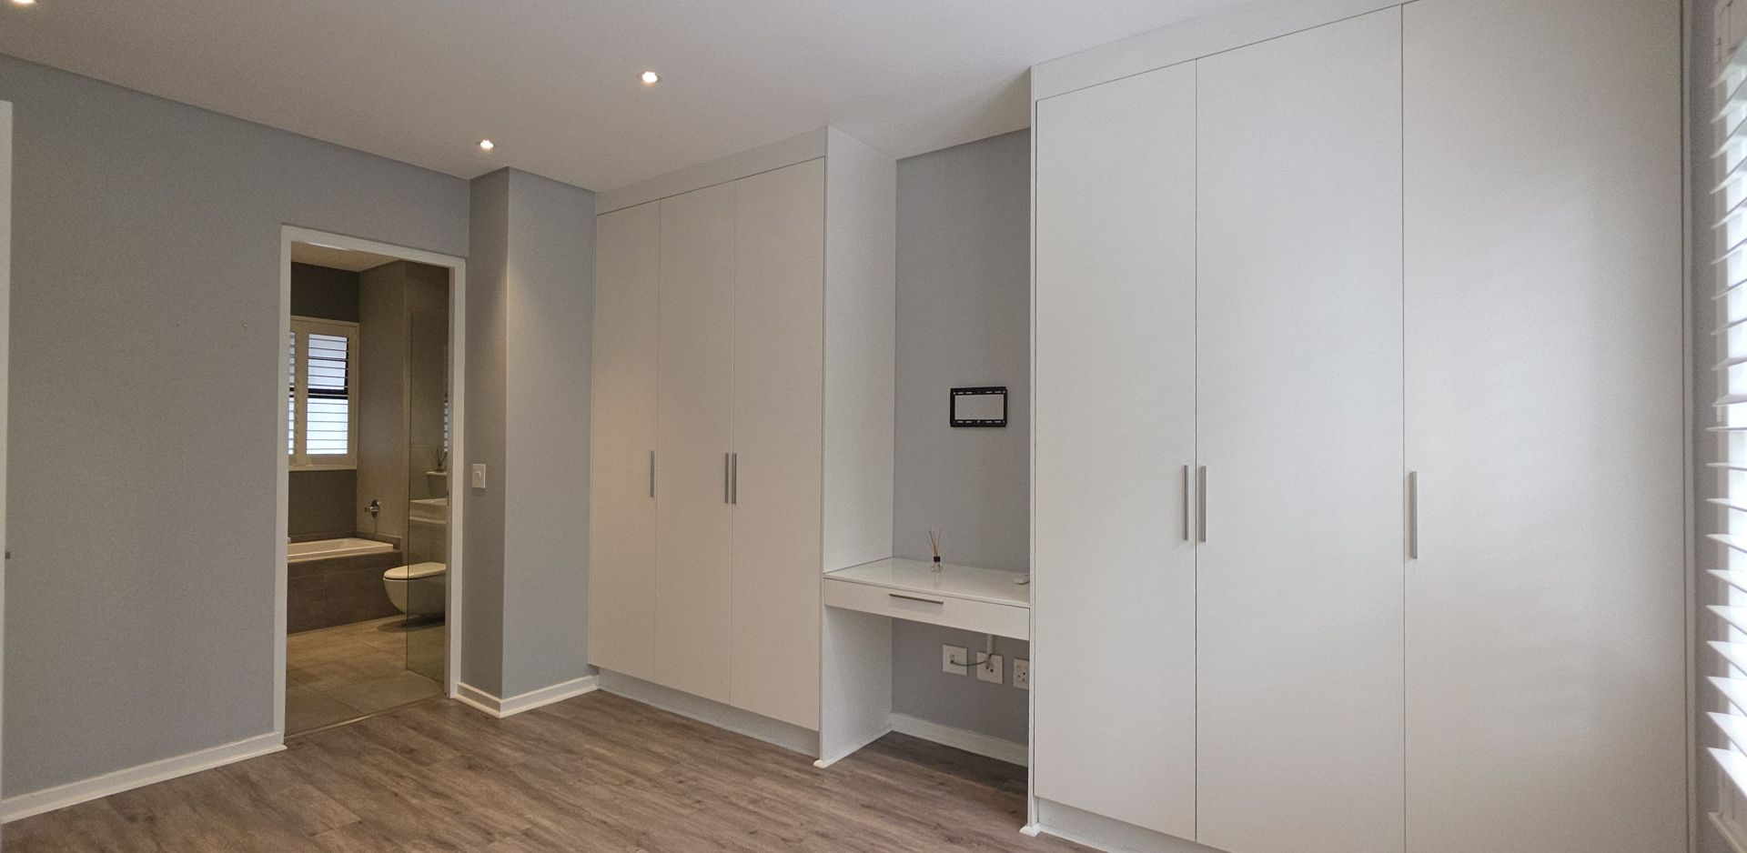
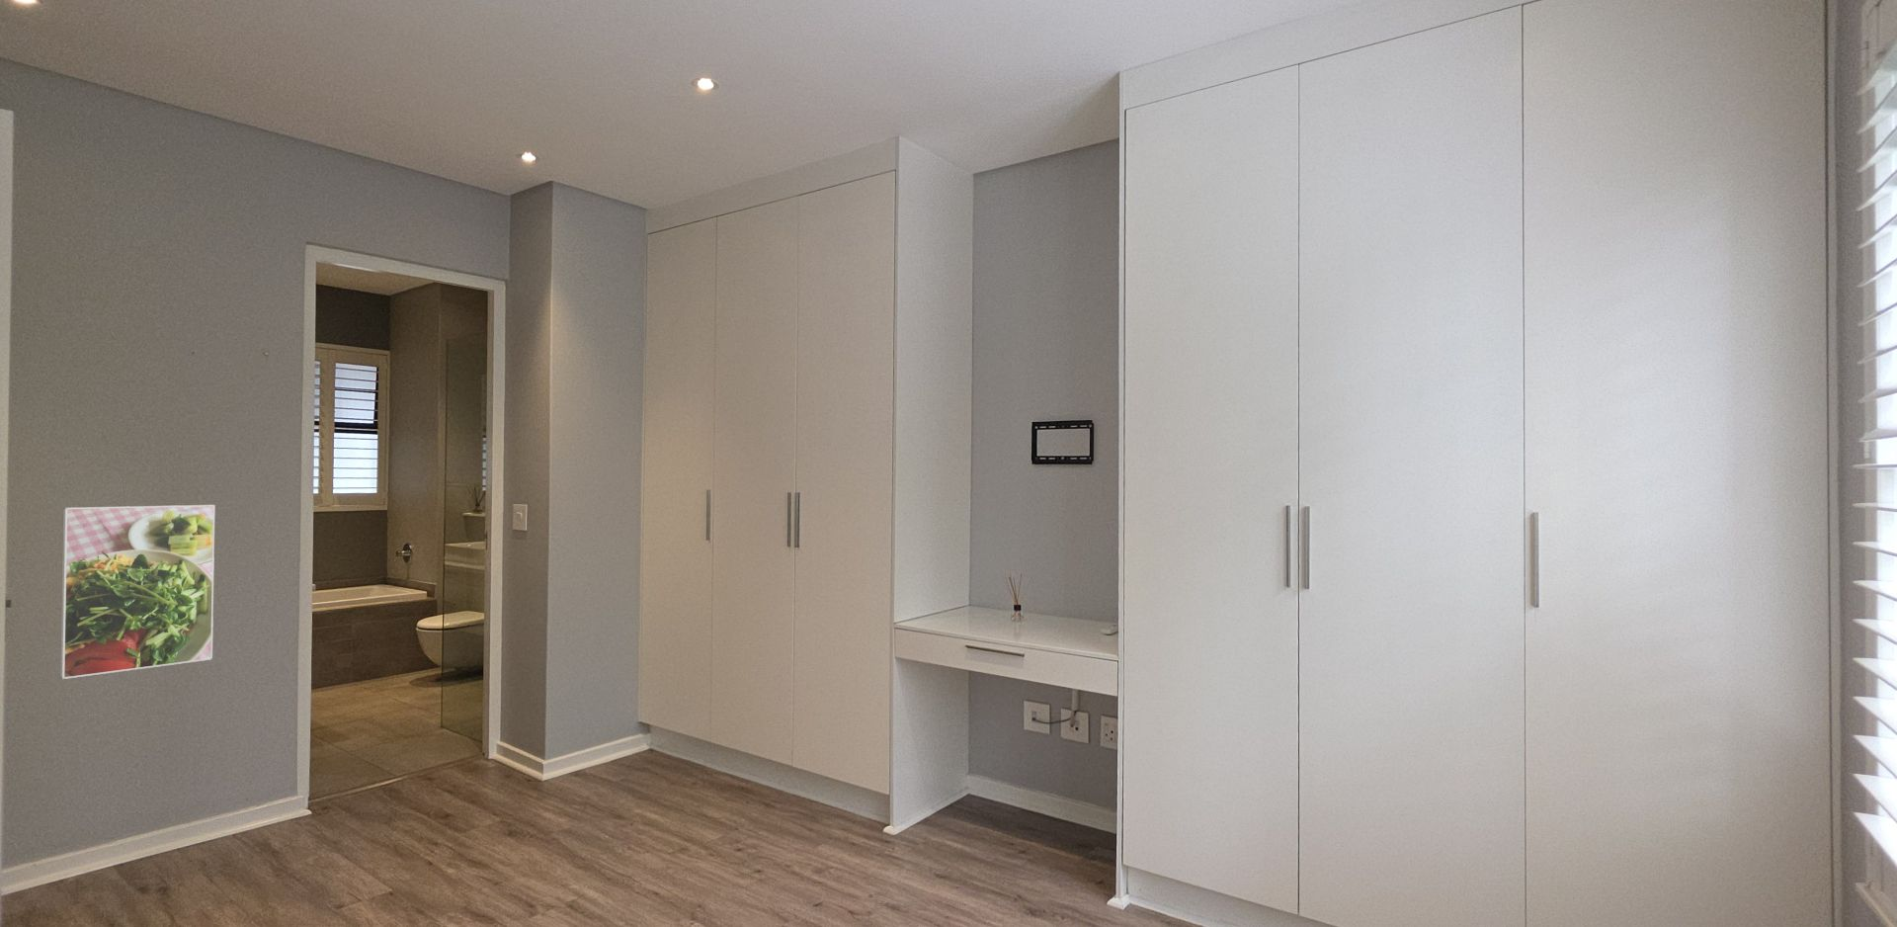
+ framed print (140, 587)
